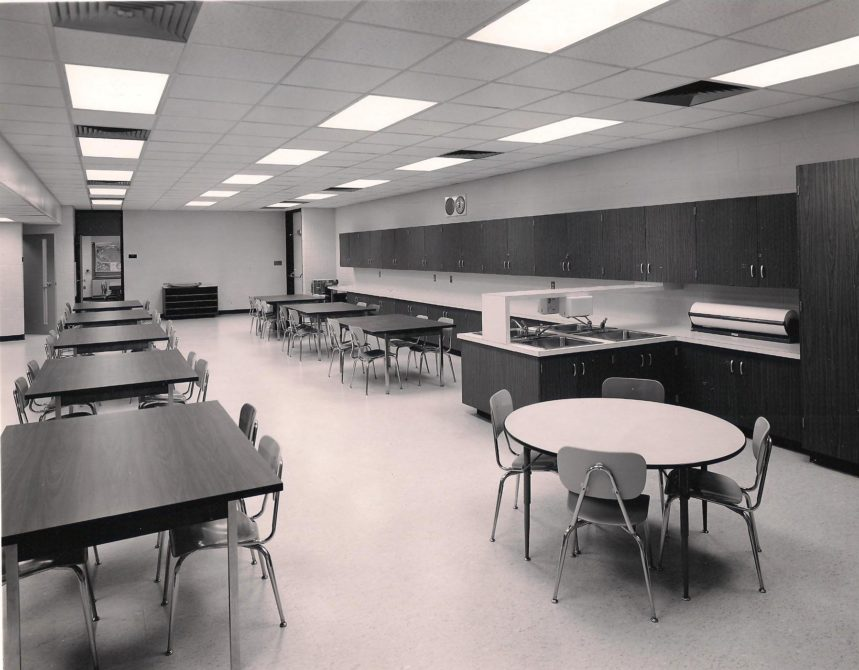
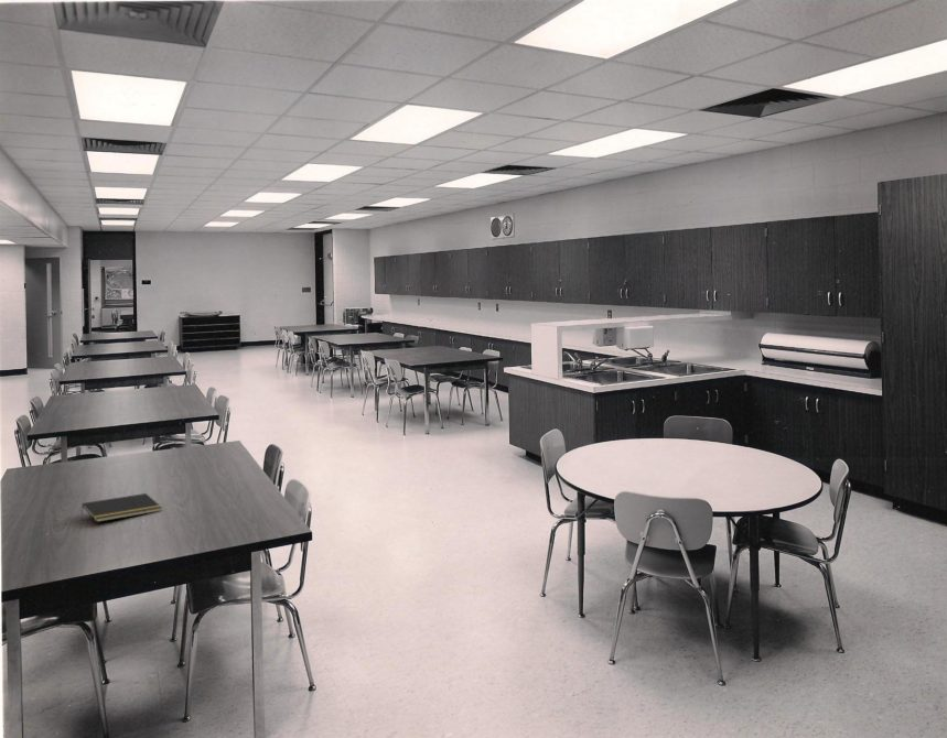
+ notepad (122, 507)
